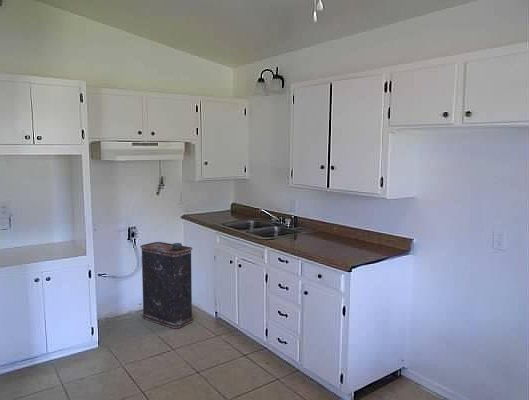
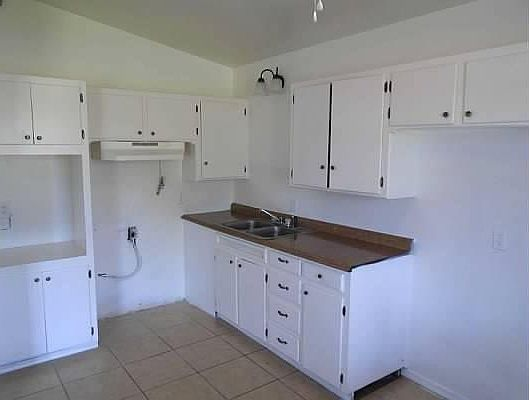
- oil can (166, 280)
